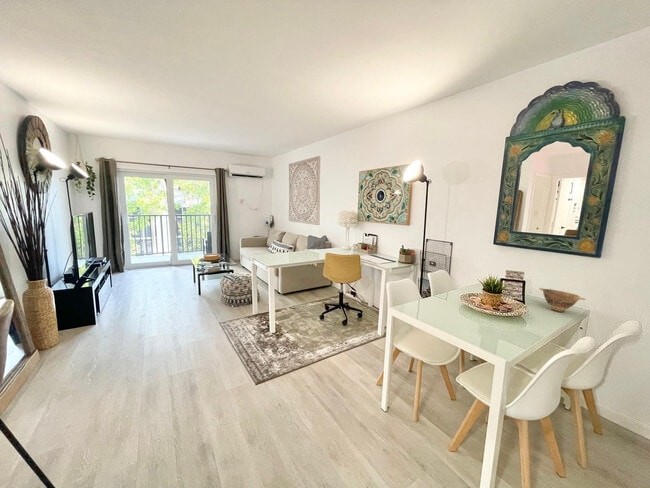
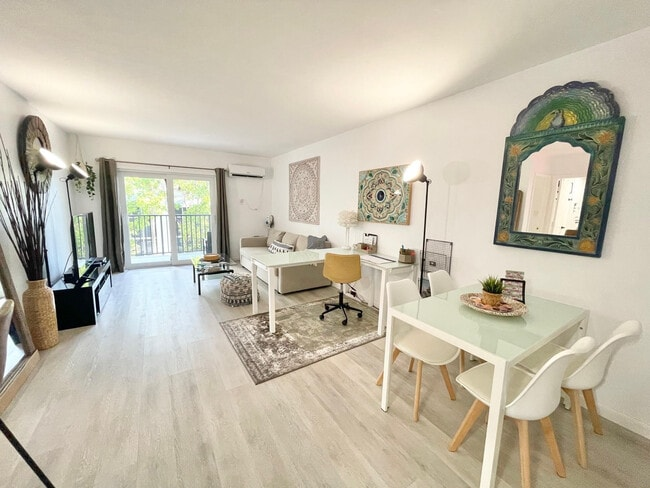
- bowl (559, 300)
